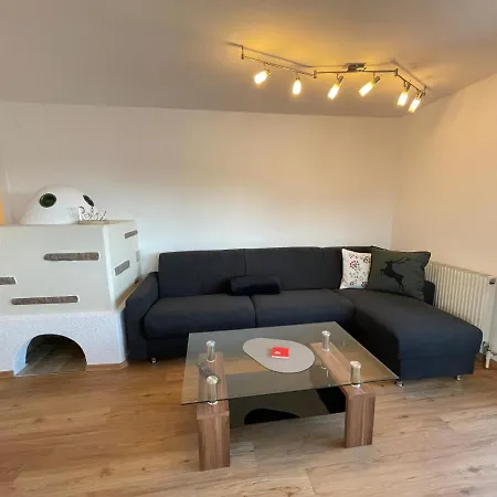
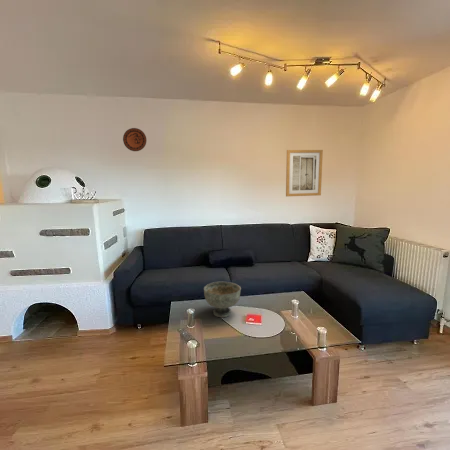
+ wall art (304, 173)
+ decorative bowl (222, 299)
+ decorative plate (134, 139)
